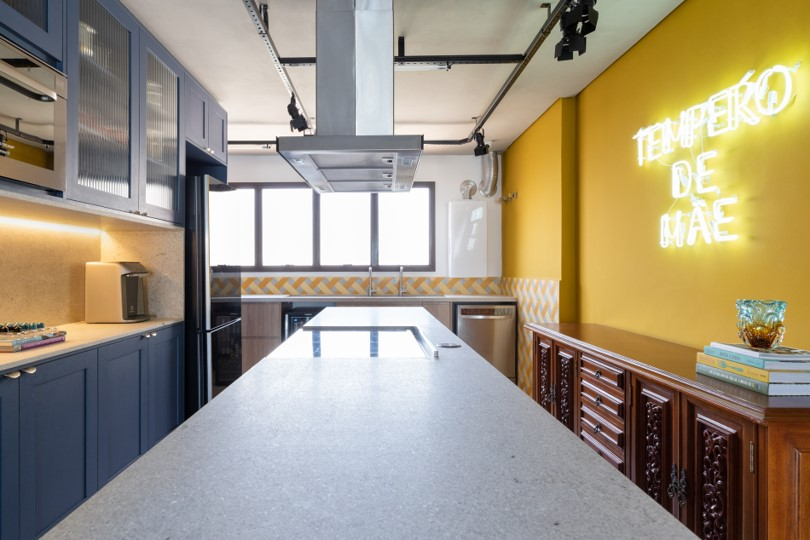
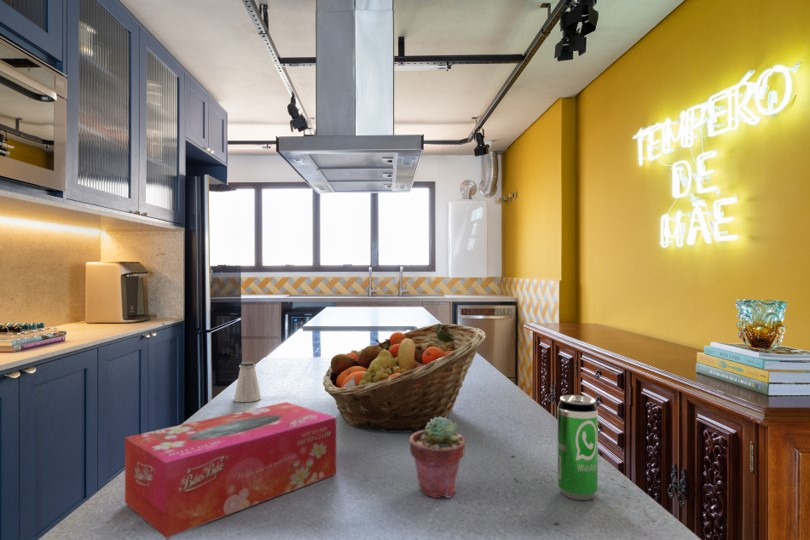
+ saltshaker (247, 380)
+ beverage can (577, 445)
+ potted succulent (437, 453)
+ fruit basket (402, 369)
+ tissue box (237, 457)
